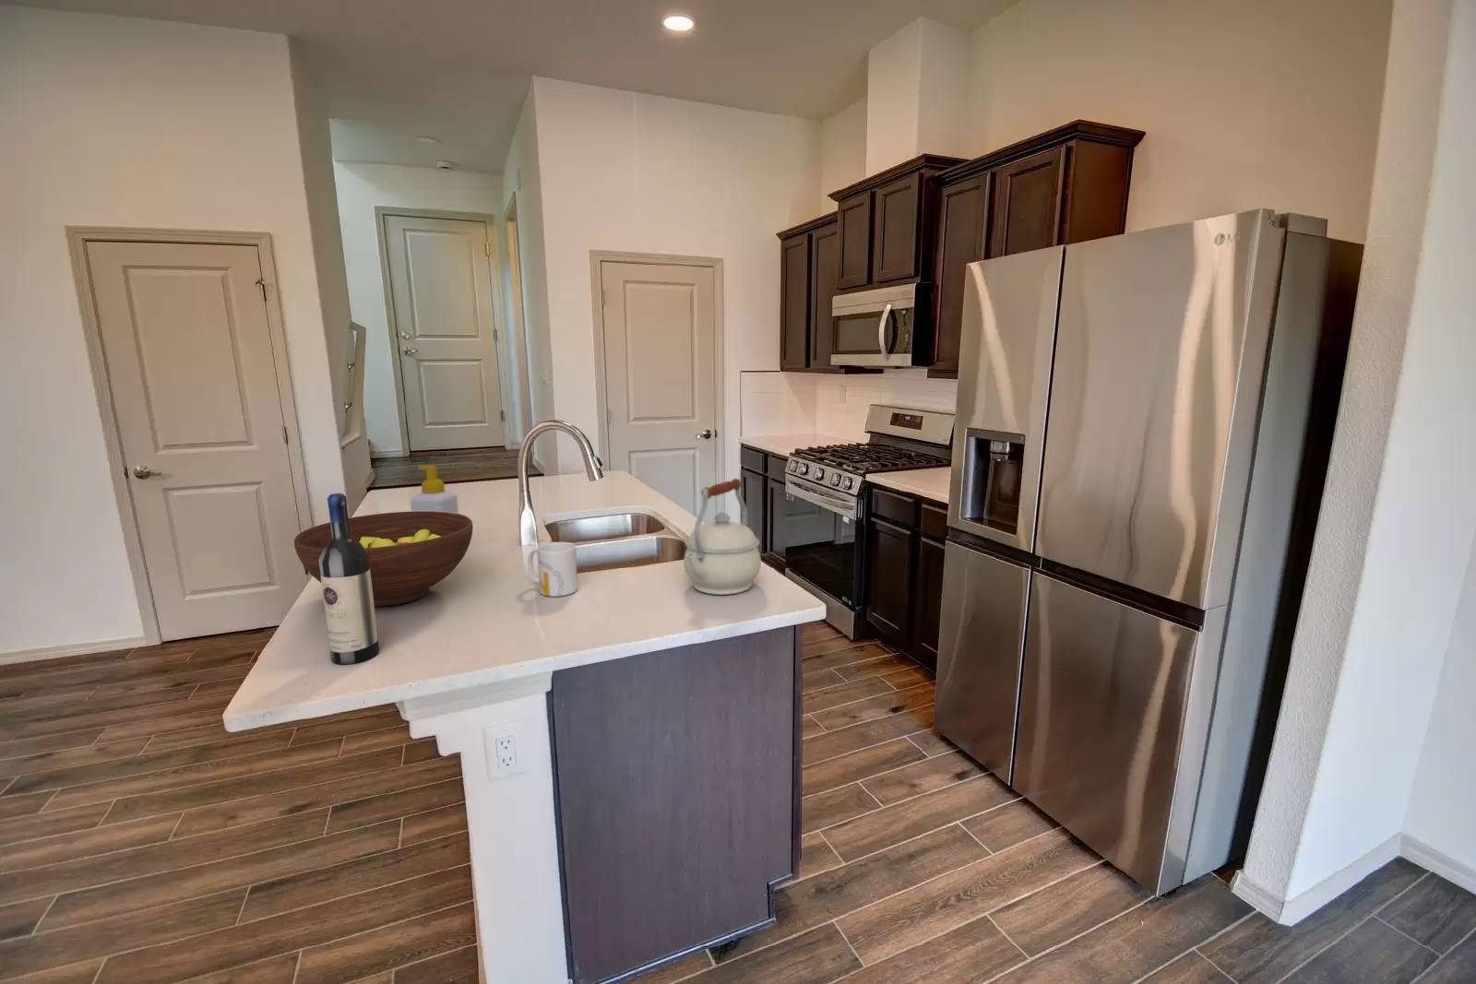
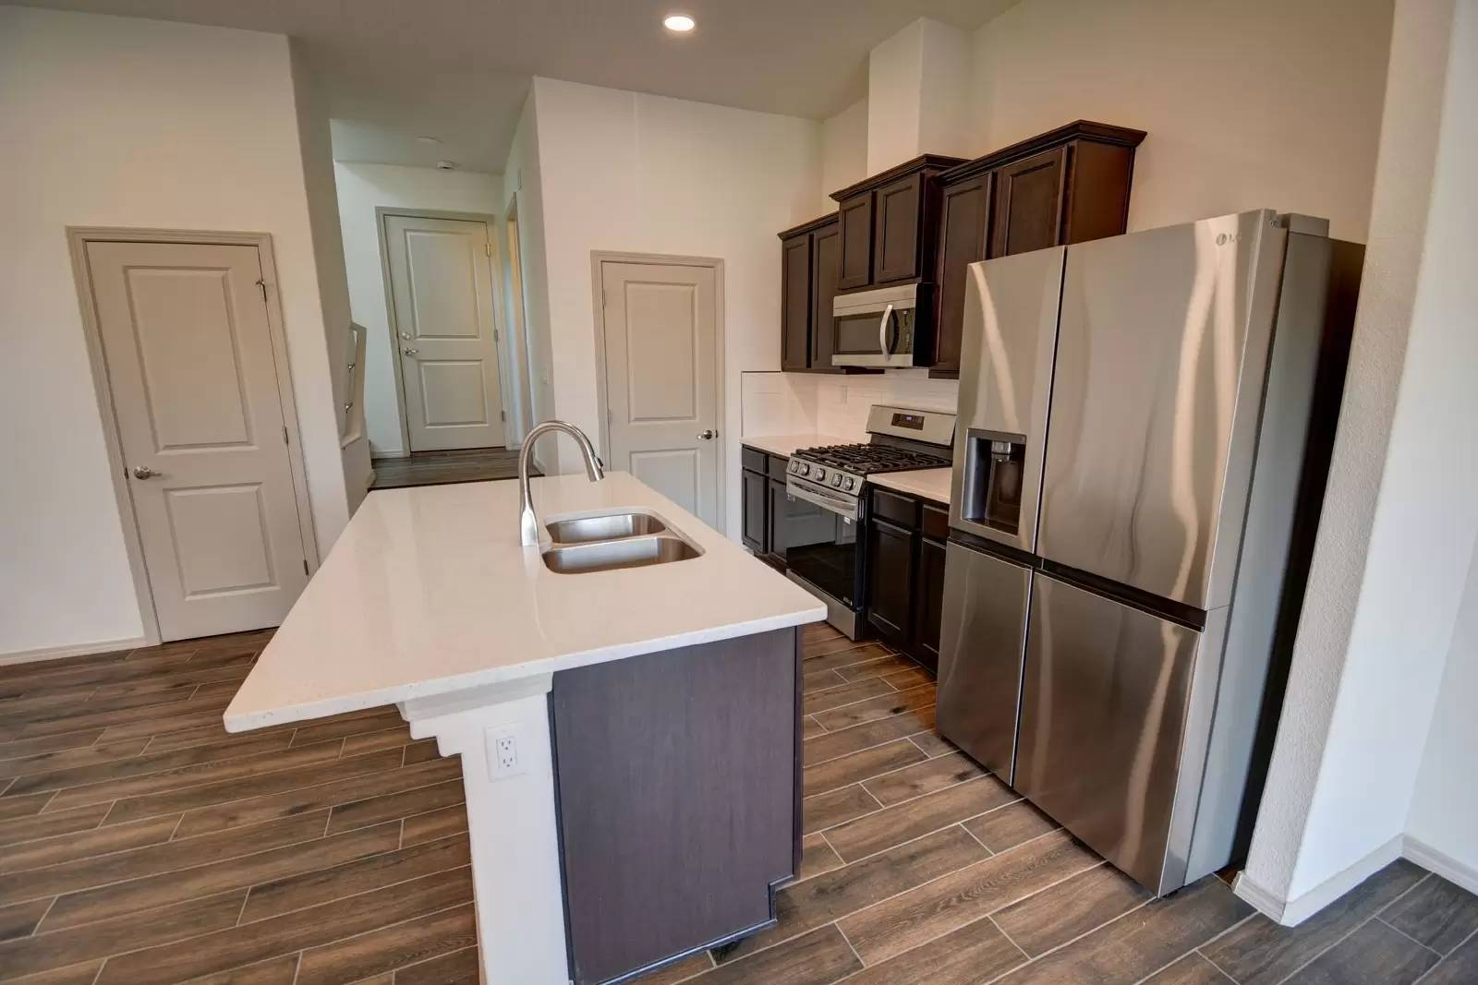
- mug (550, 568)
- kettle (718, 536)
- soap bottle (435, 511)
- wine bottle (346, 577)
- fruit bowl (391, 562)
